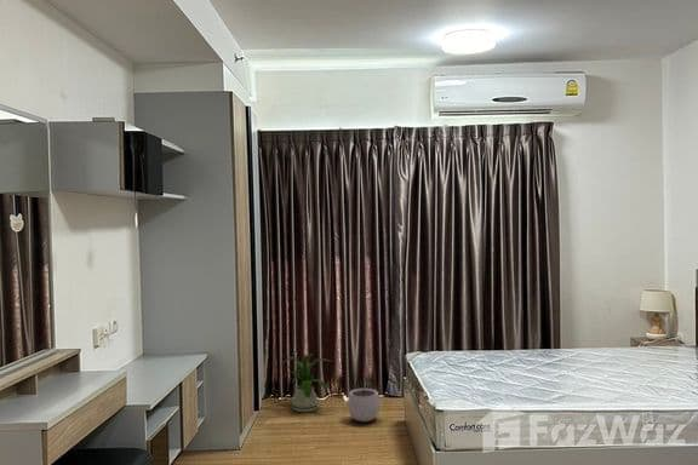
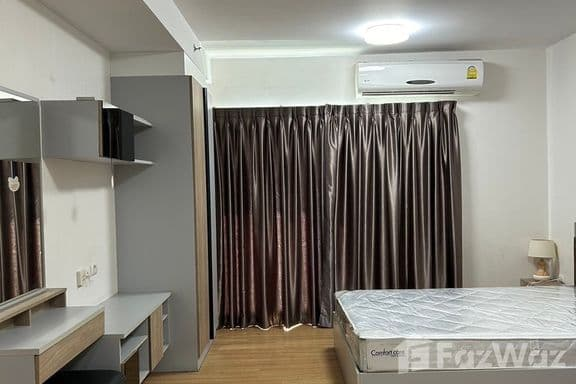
- plant pot (364, 400)
- house plant (307, 378)
